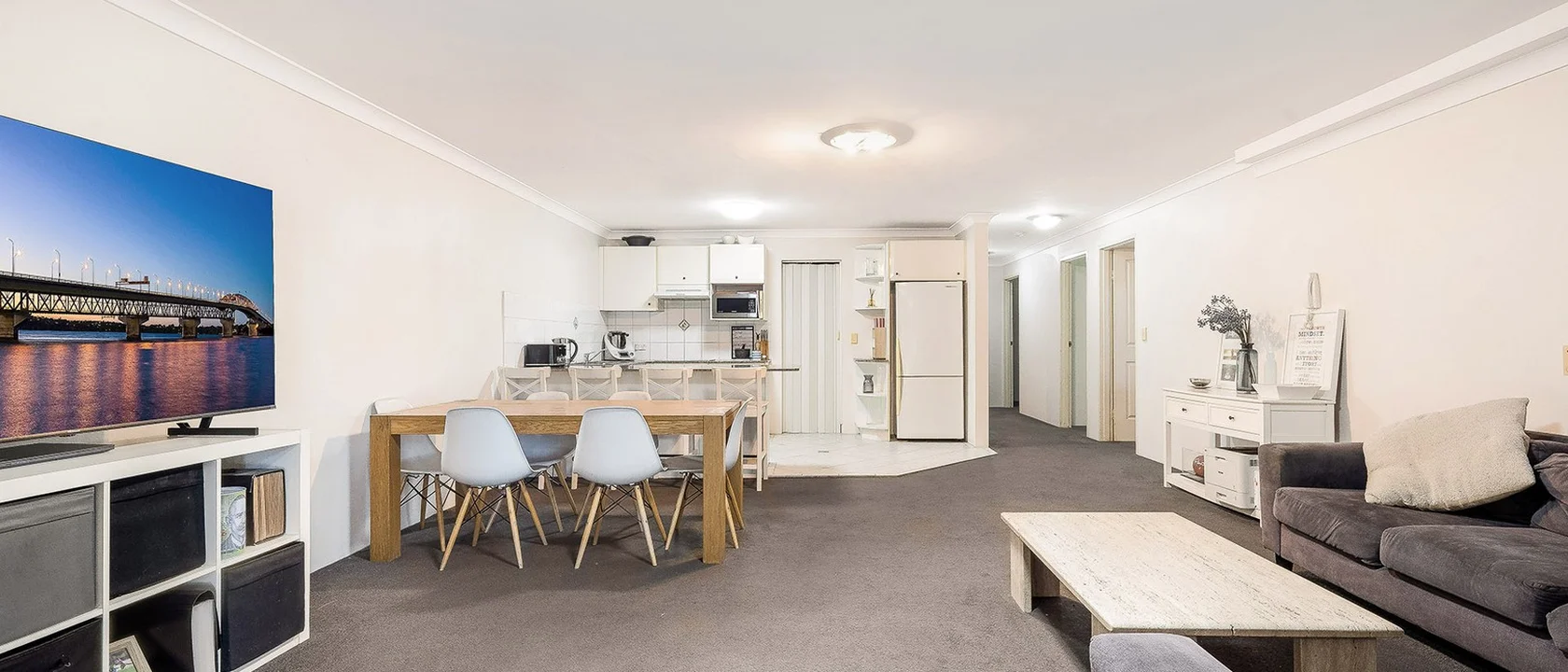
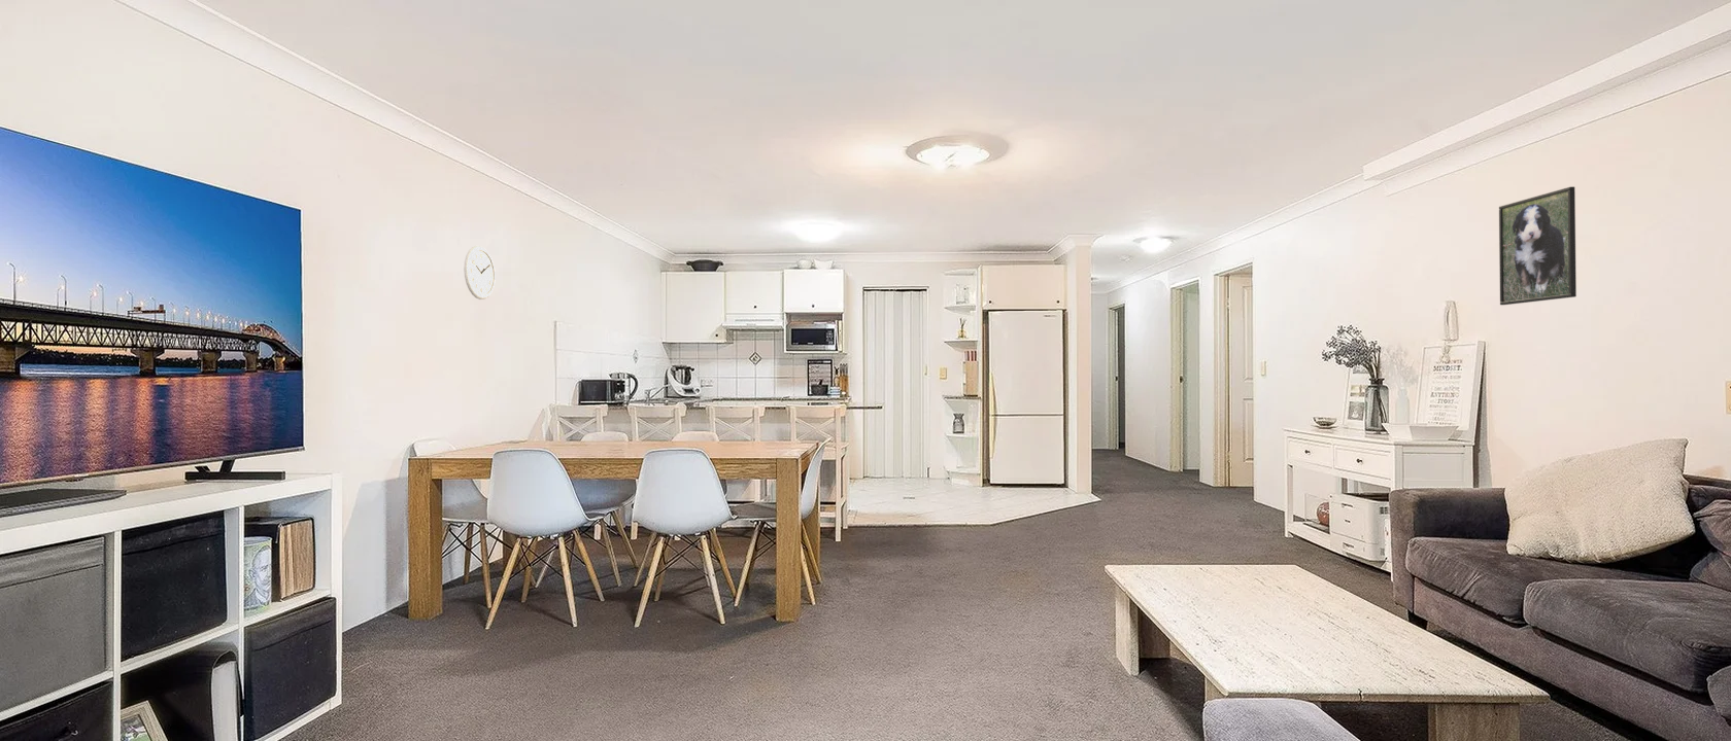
+ wall clock (480, 272)
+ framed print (1536, 249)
